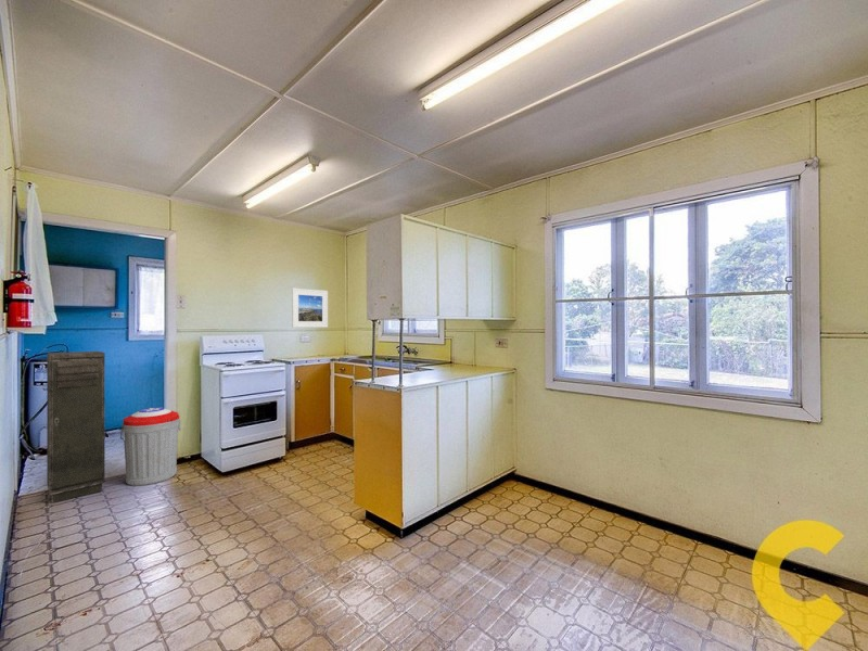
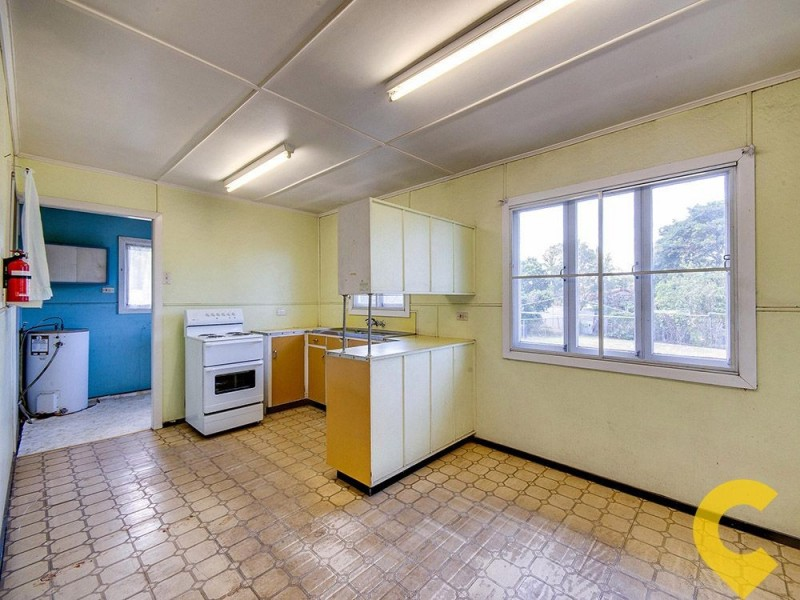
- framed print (310, 308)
- storage cabinet (76, 421)
- trash can (152, 443)
